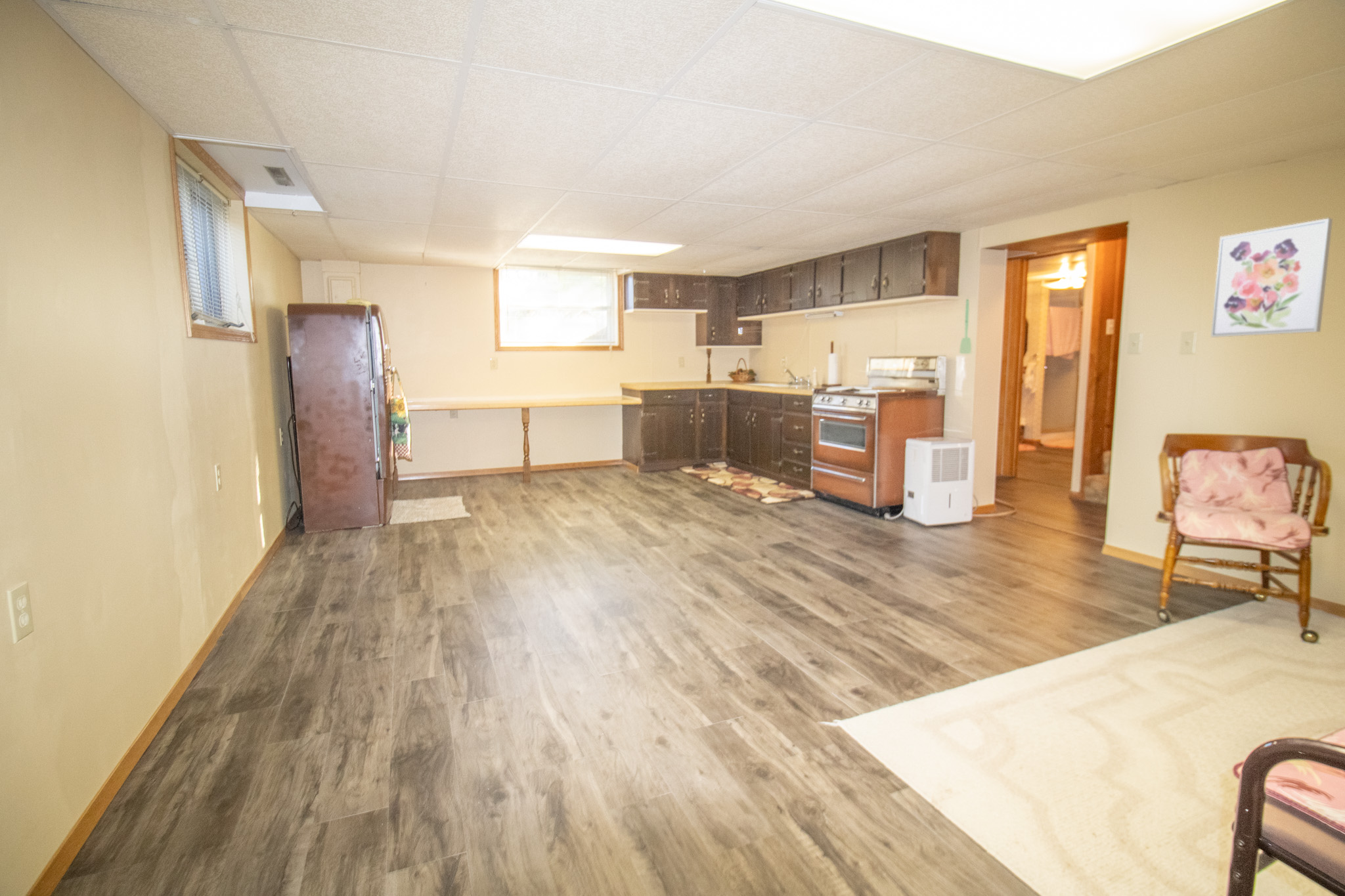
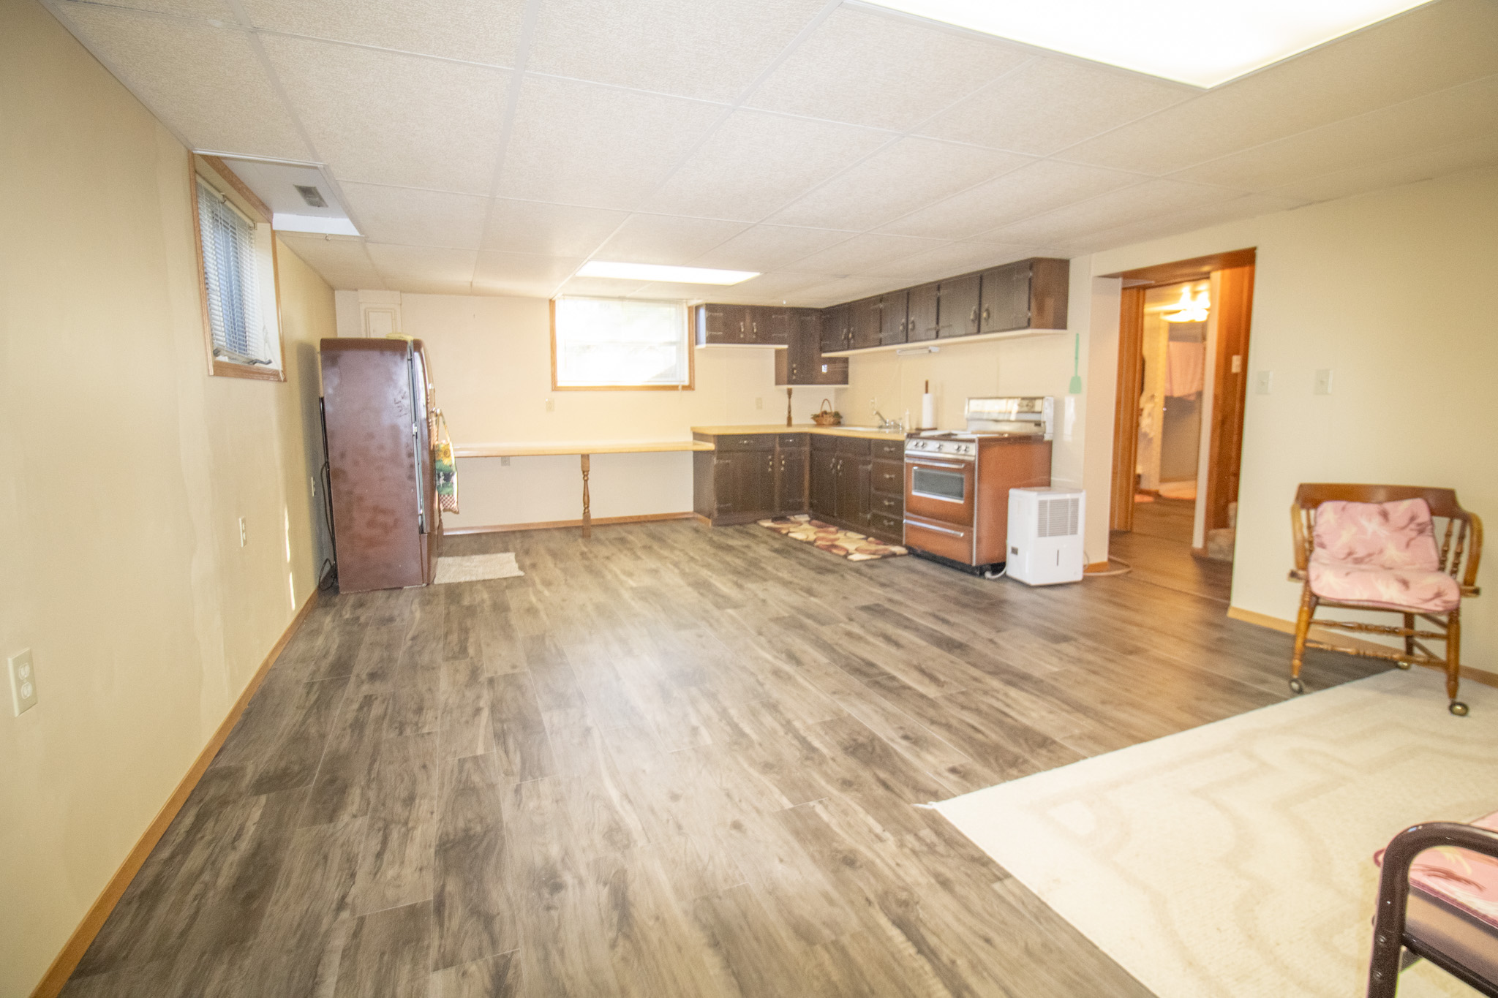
- wall art (1268, 282)
